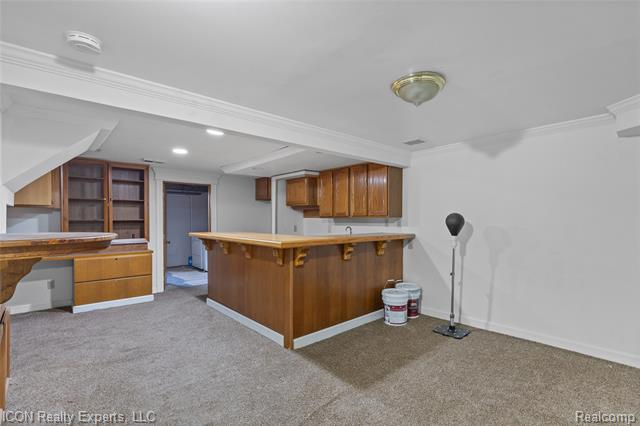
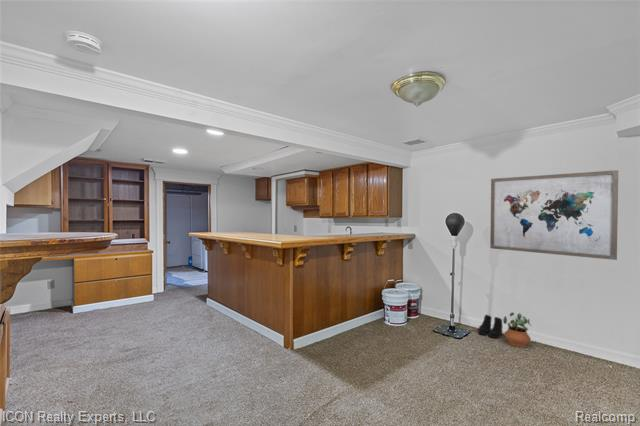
+ boots (490, 325)
+ potted plant (518, 328)
+ wall art (546, 214)
